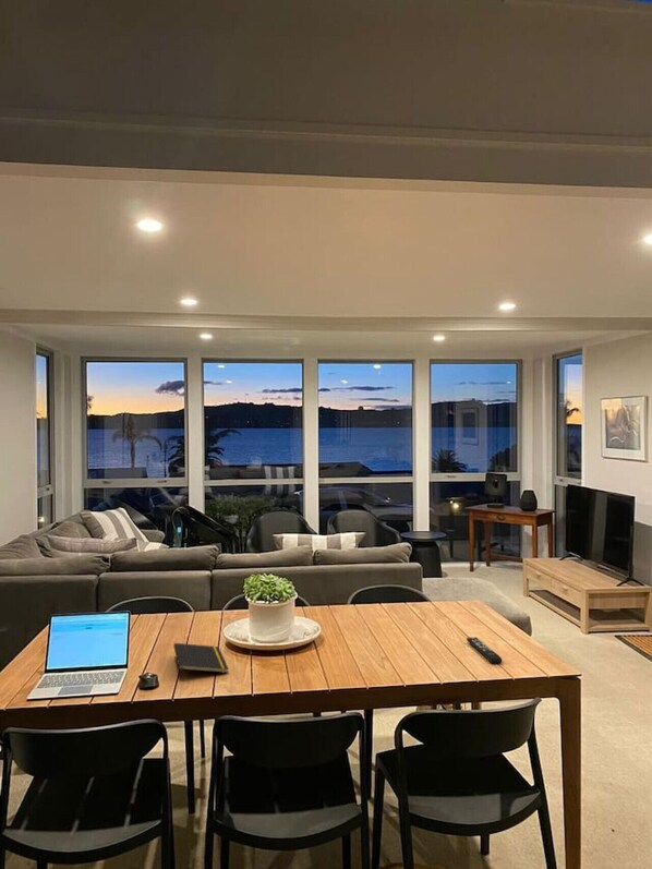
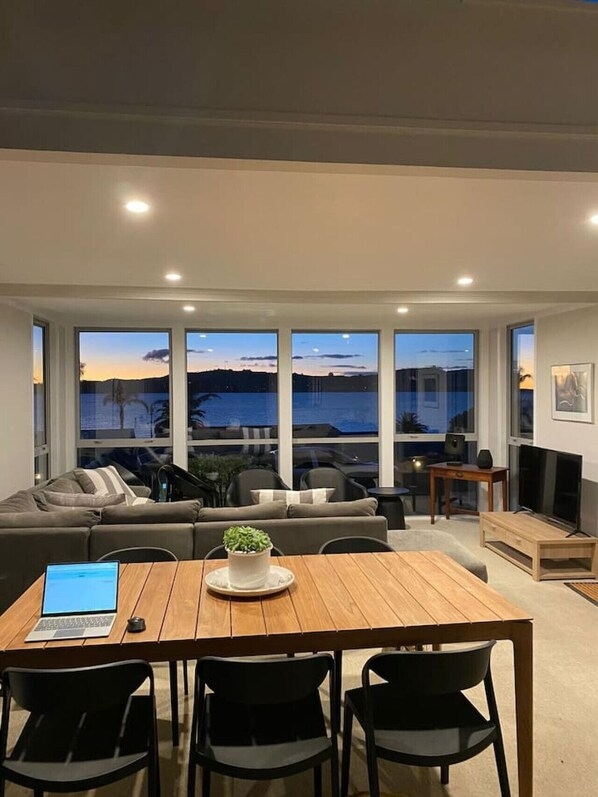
- notepad (200, 656)
- remote control (483, 649)
